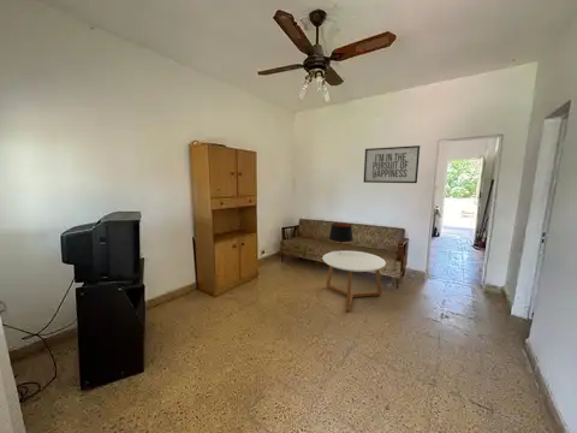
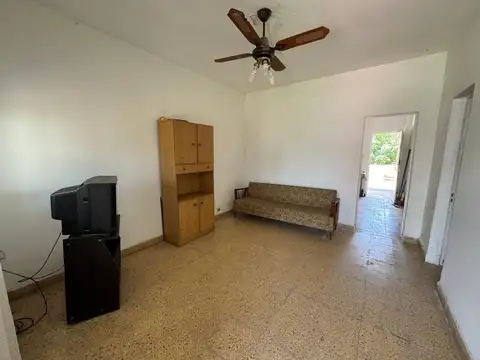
- table lamp (340, 239)
- coffee table (351, 278)
- mirror (389, 165)
